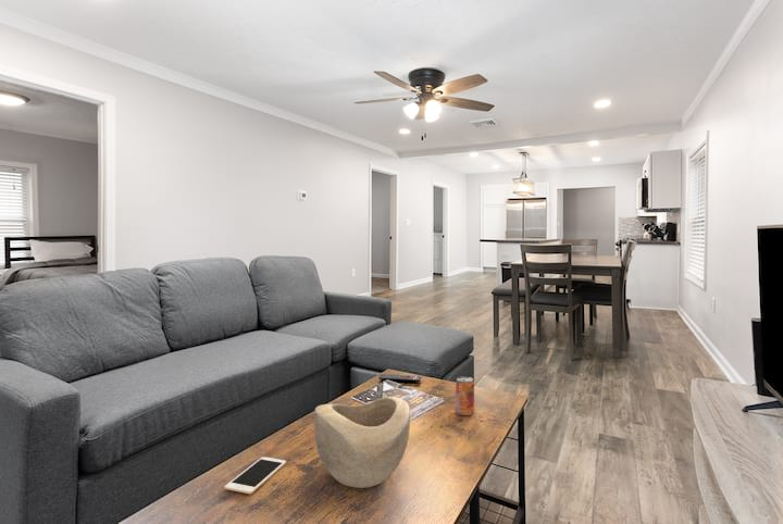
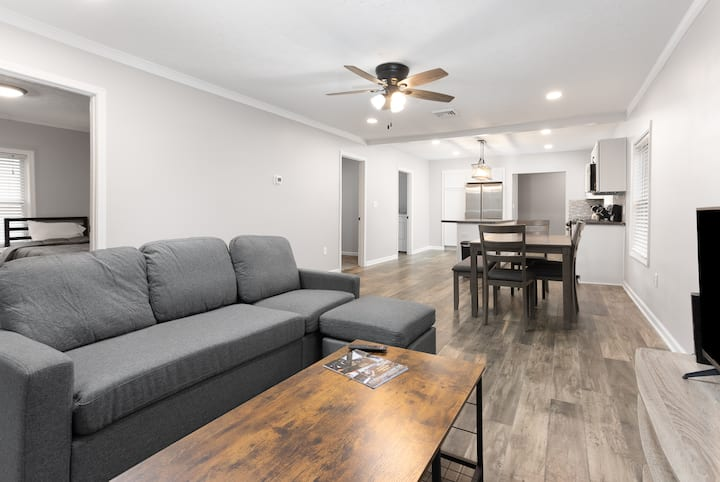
- cell phone (257, 474)
- decorative bowl (362, 438)
- beverage can (464, 396)
